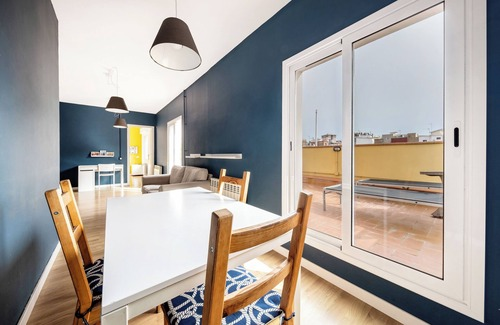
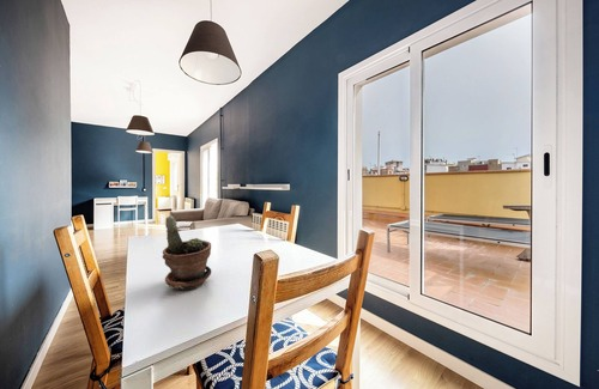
+ potted plant (188, 249)
